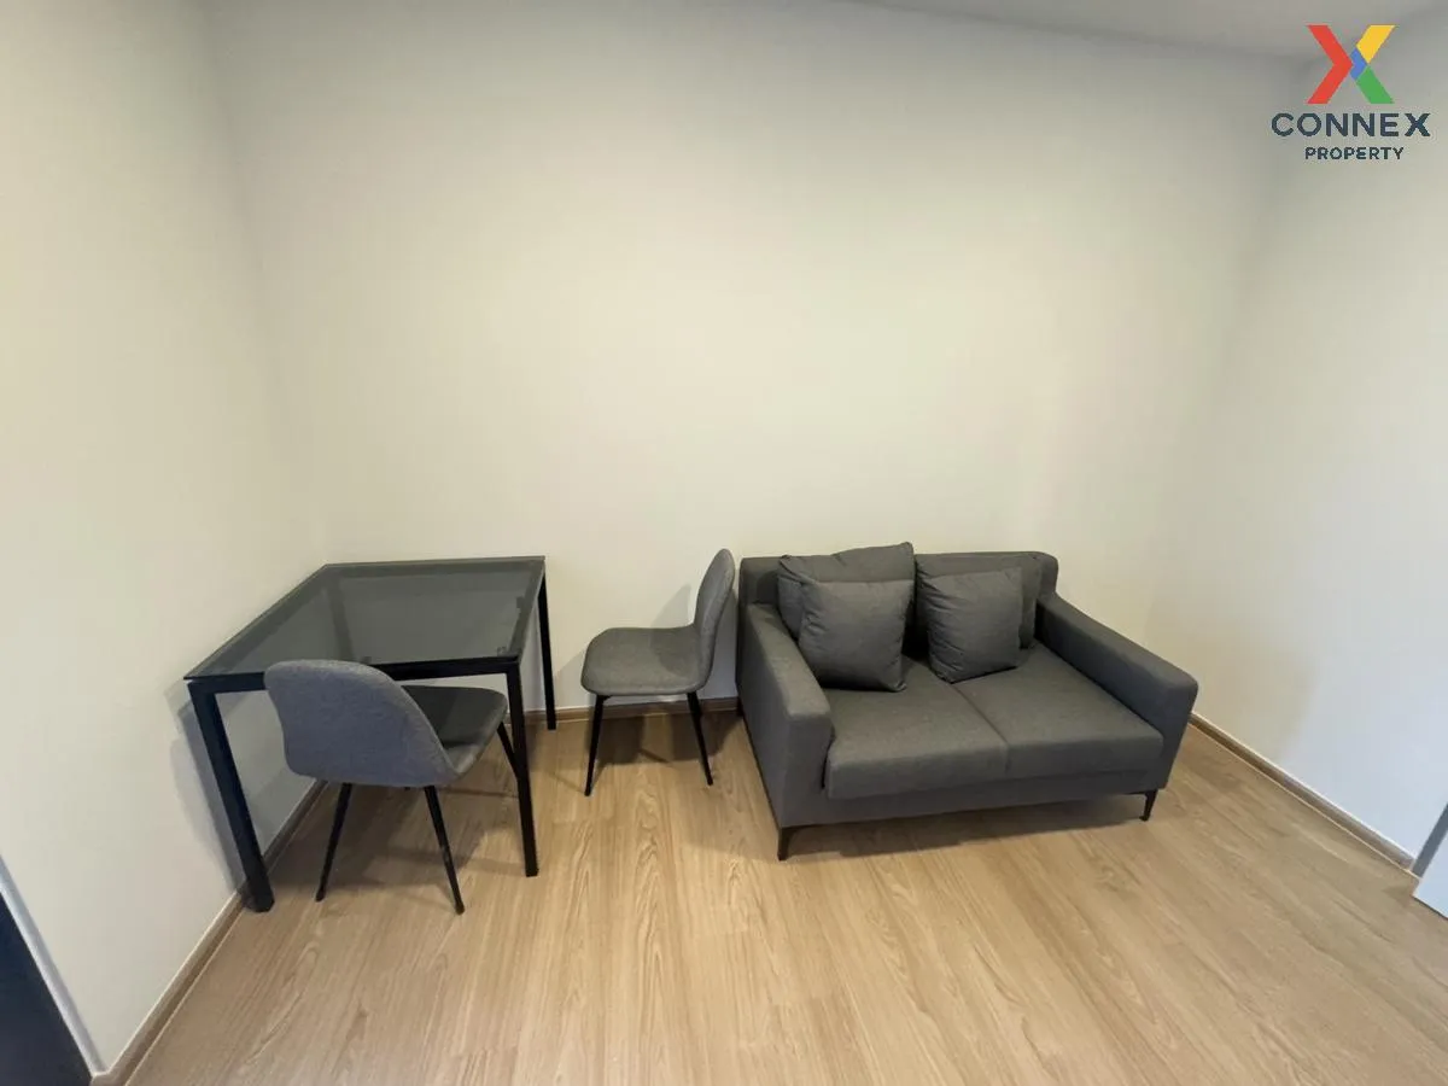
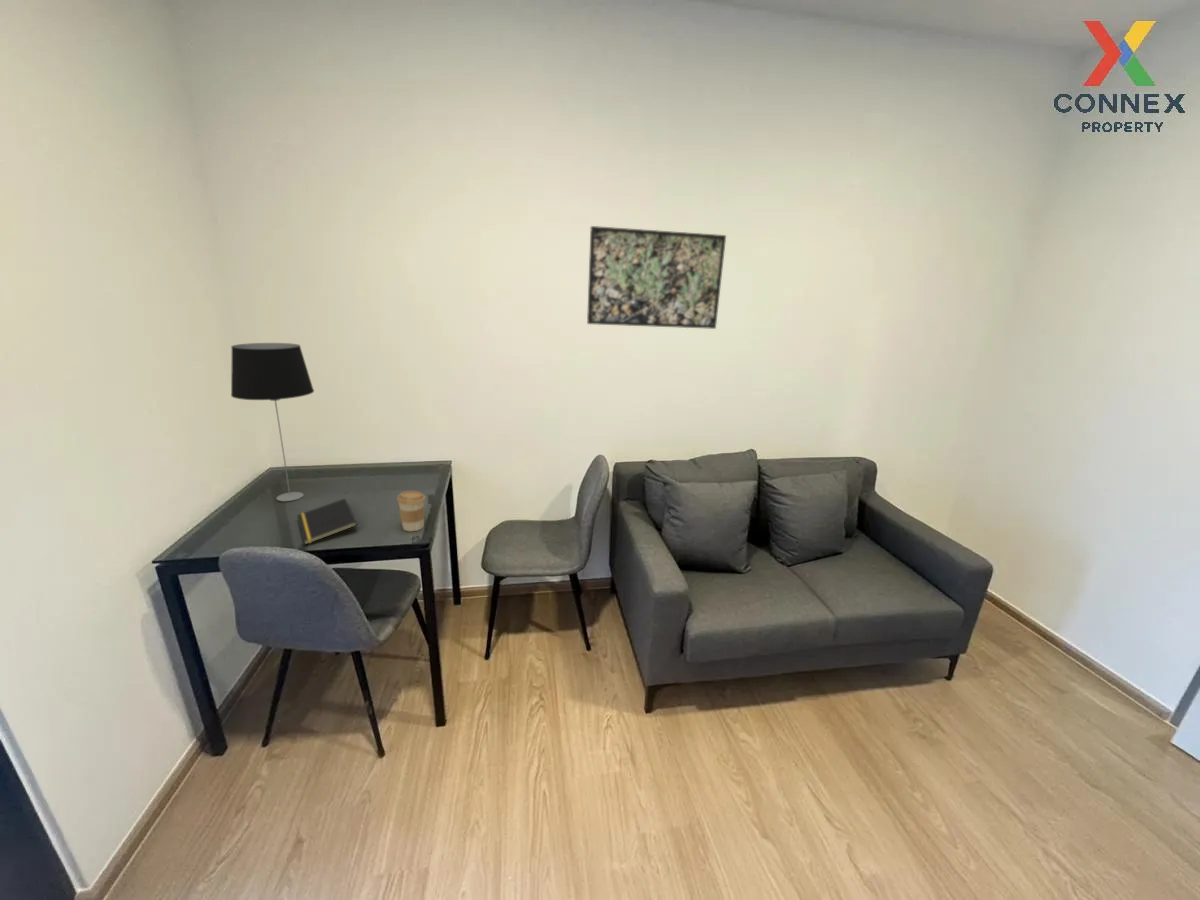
+ table lamp (279, 424)
+ notepad (326, 519)
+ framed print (656, 279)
+ coffee cup (412, 510)
